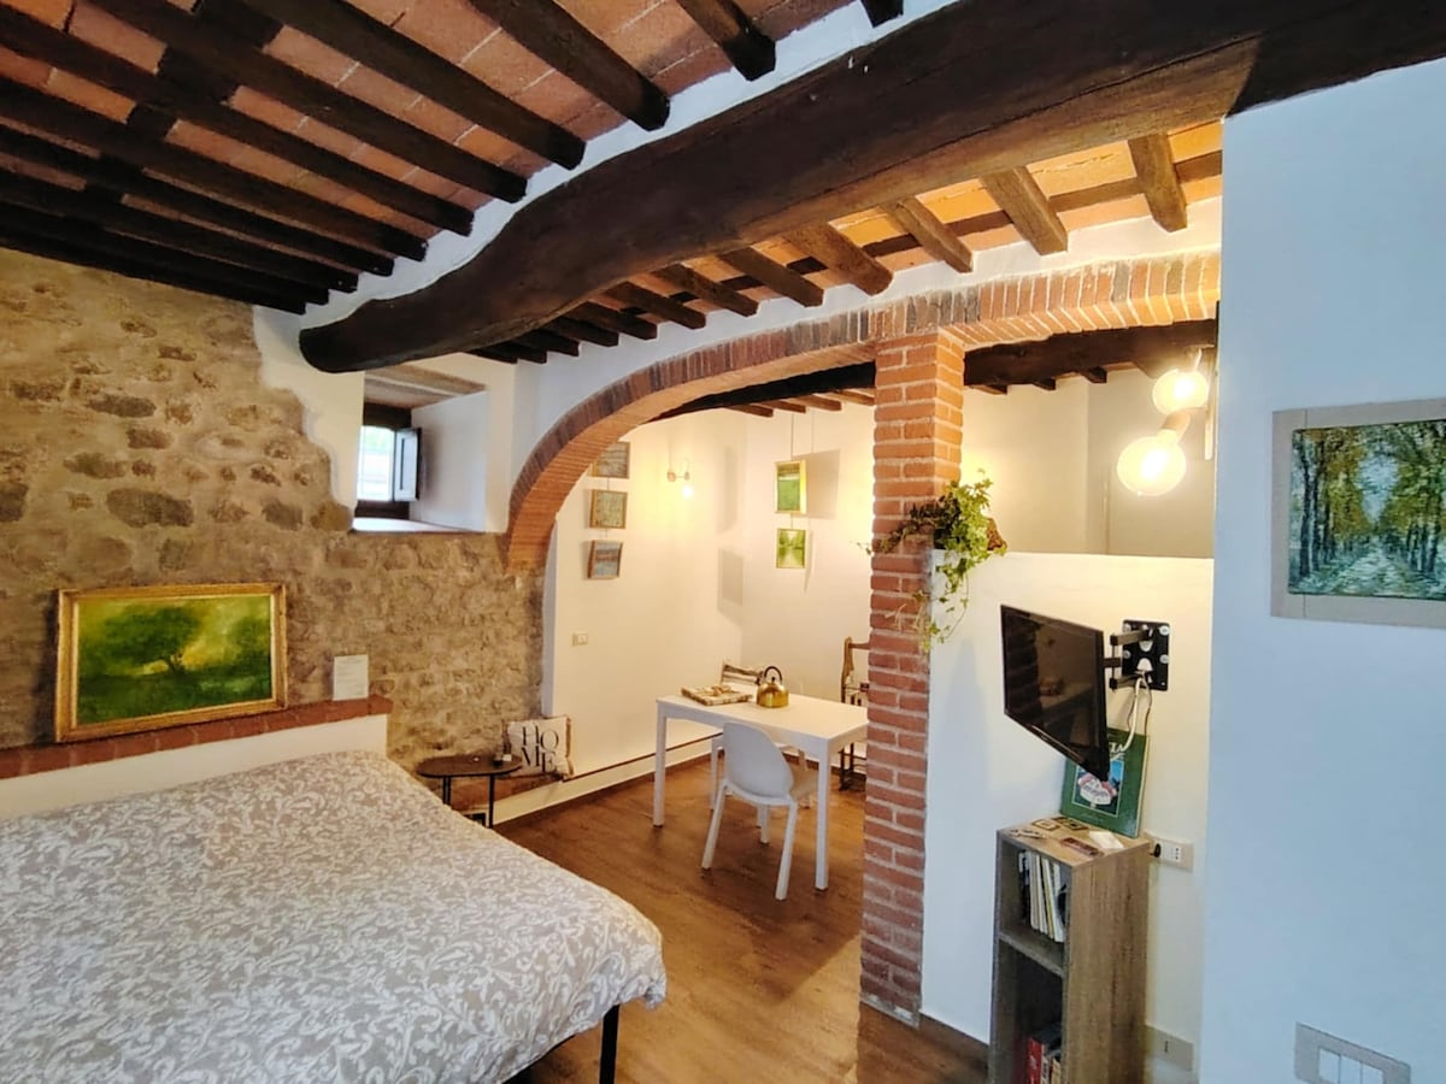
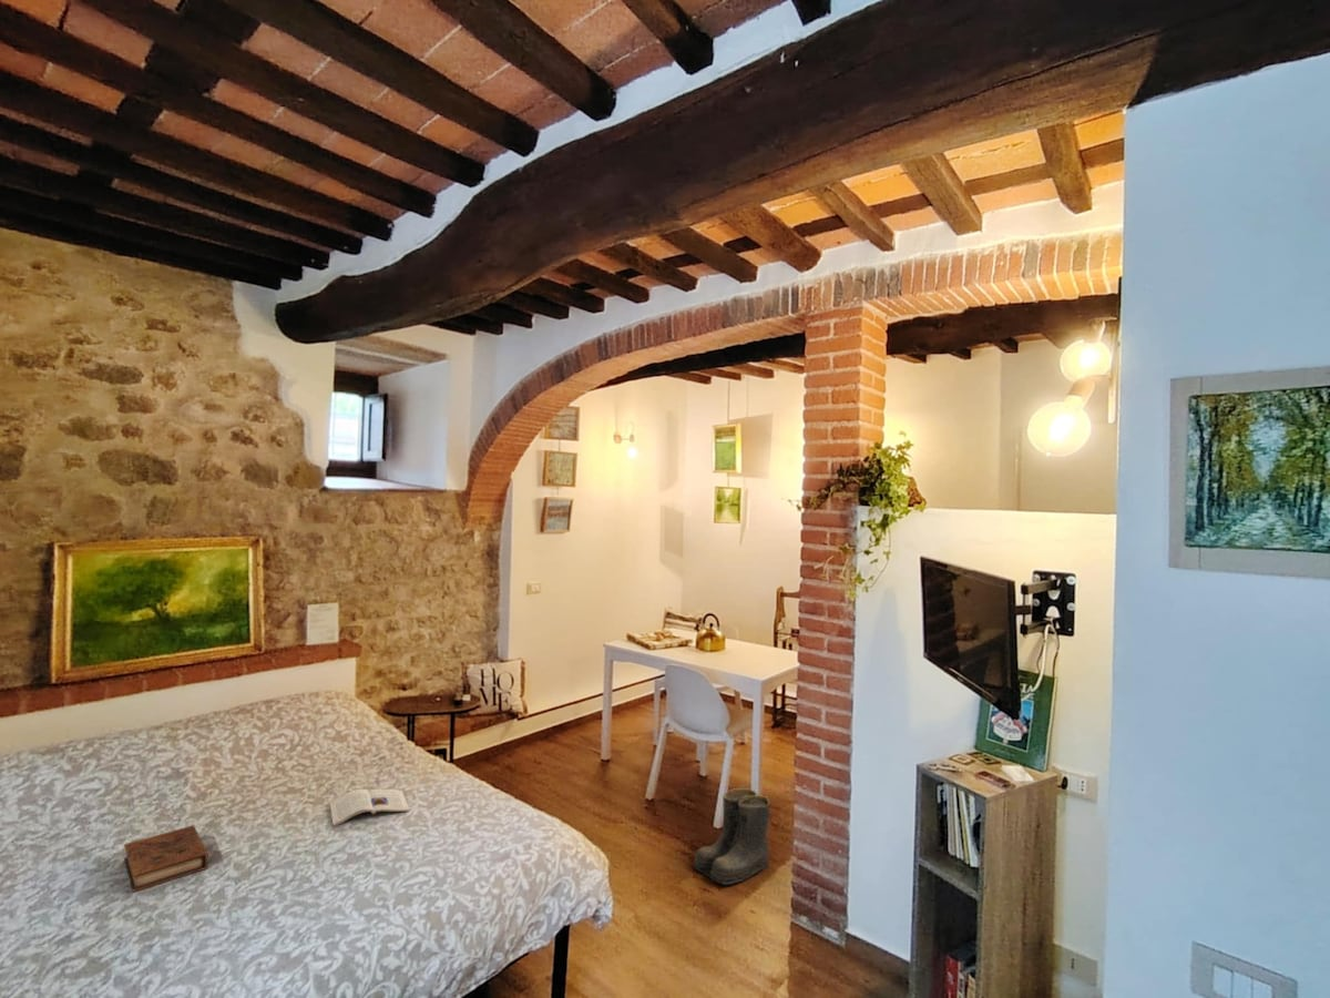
+ magazine (369, 802)
+ boots (733, 833)
+ book (165, 856)
